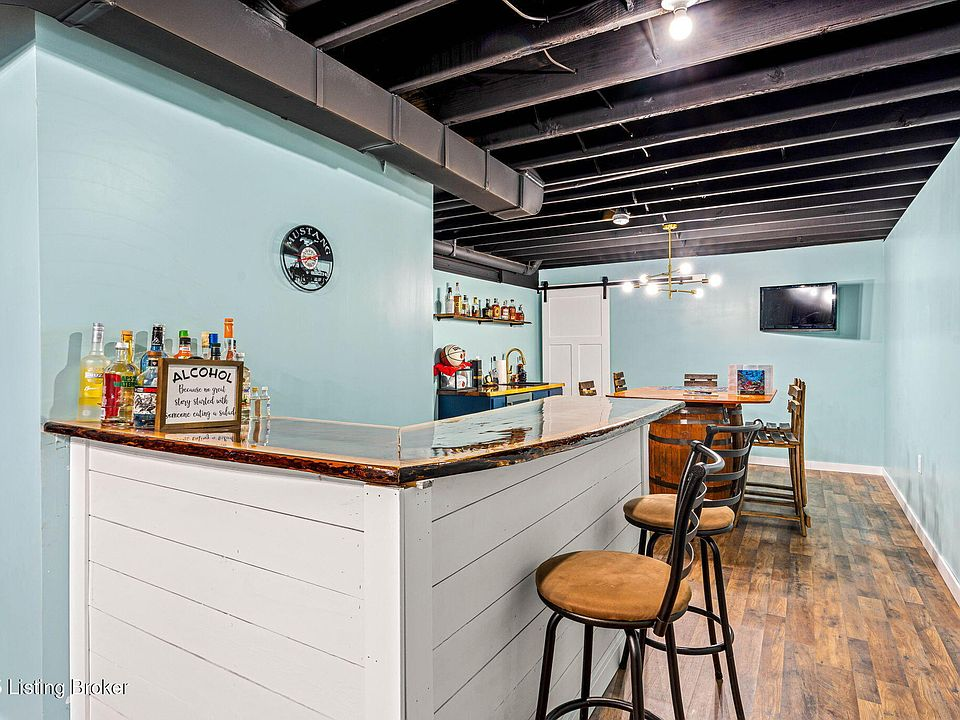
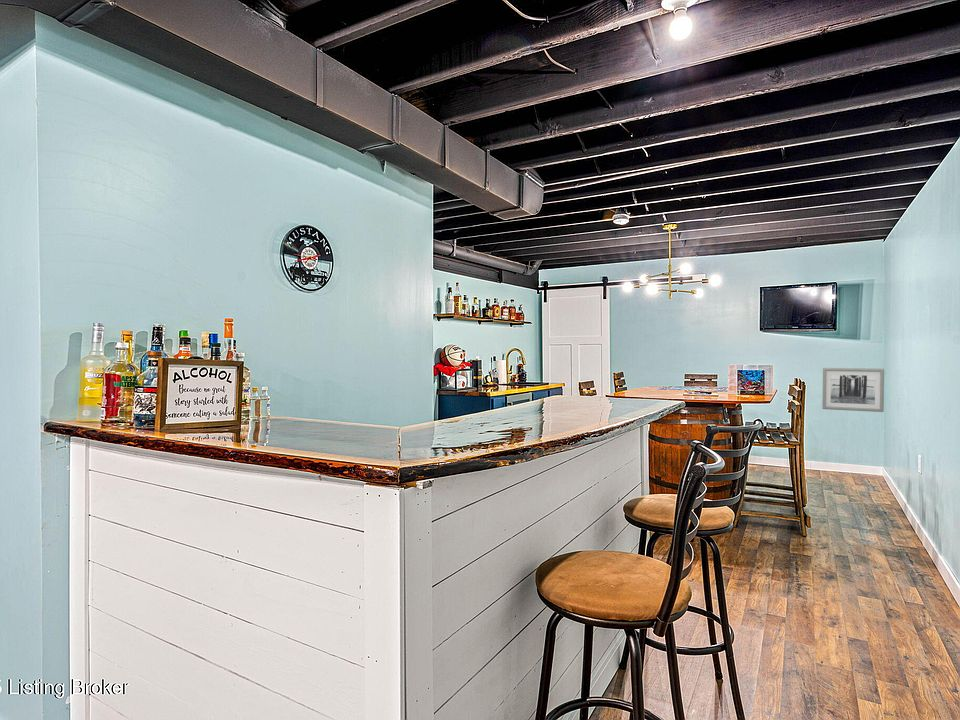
+ wall art (852, 389)
